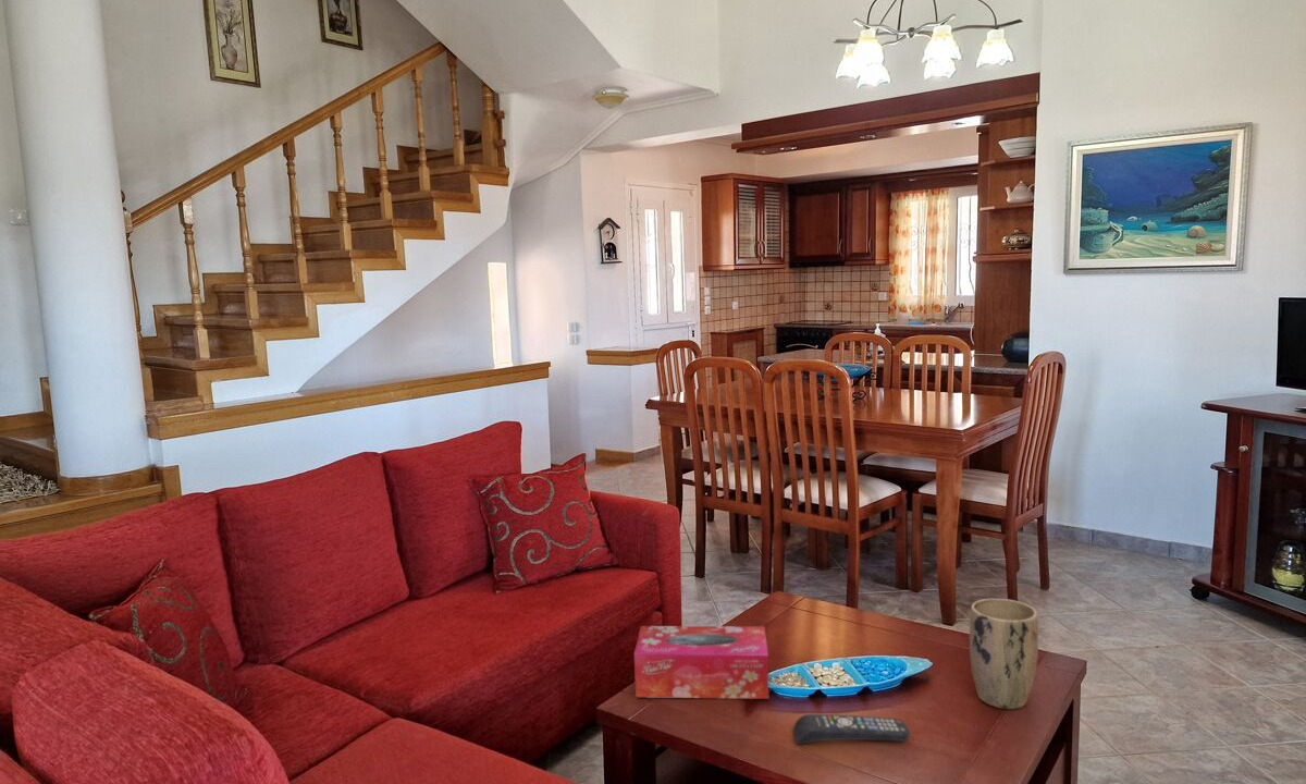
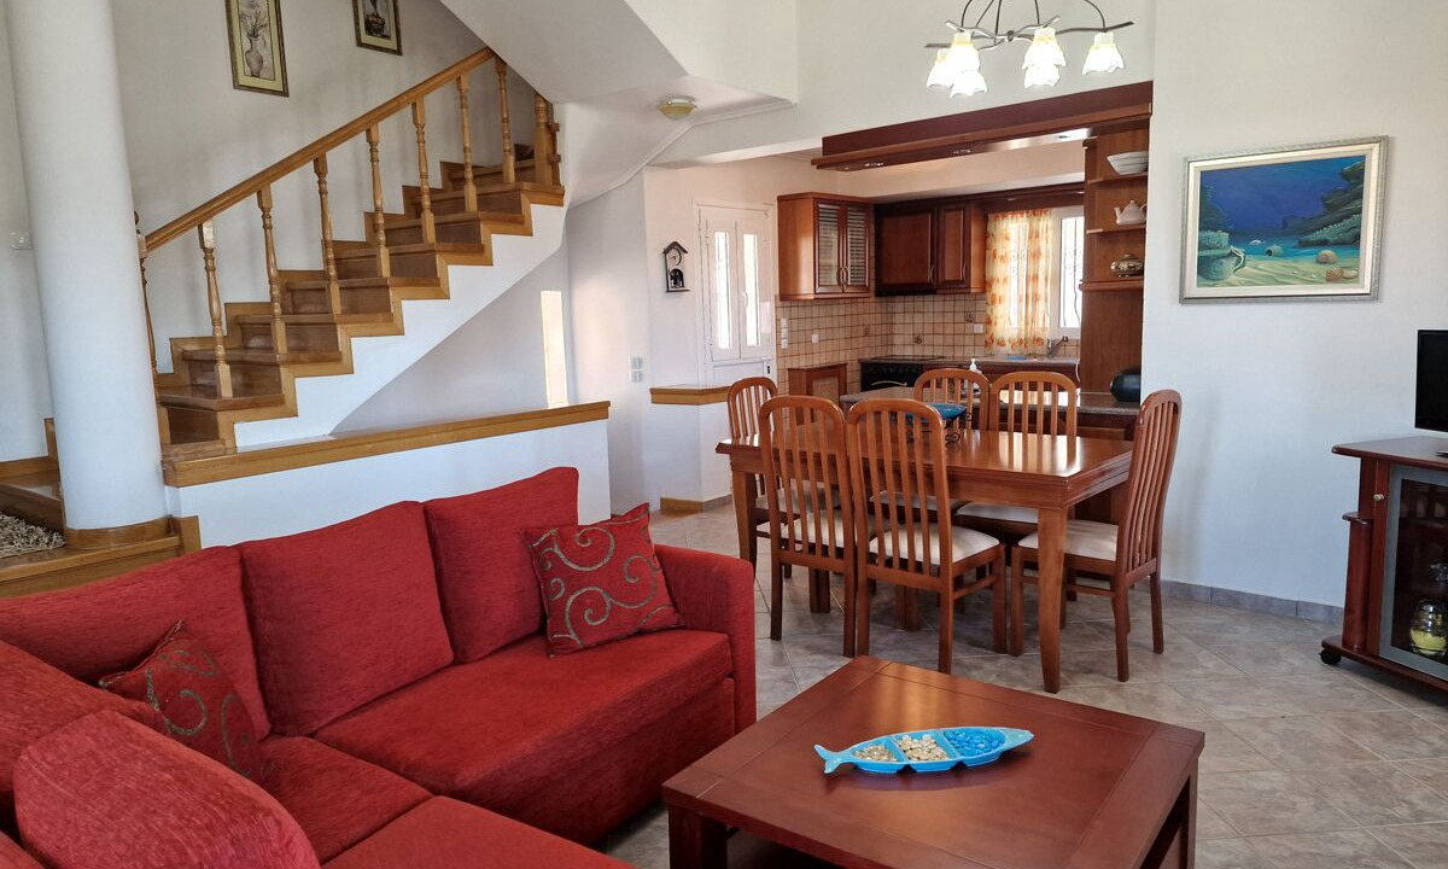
- plant pot (1002, 653)
- tissue box (702, 660)
- remote control (850, 728)
